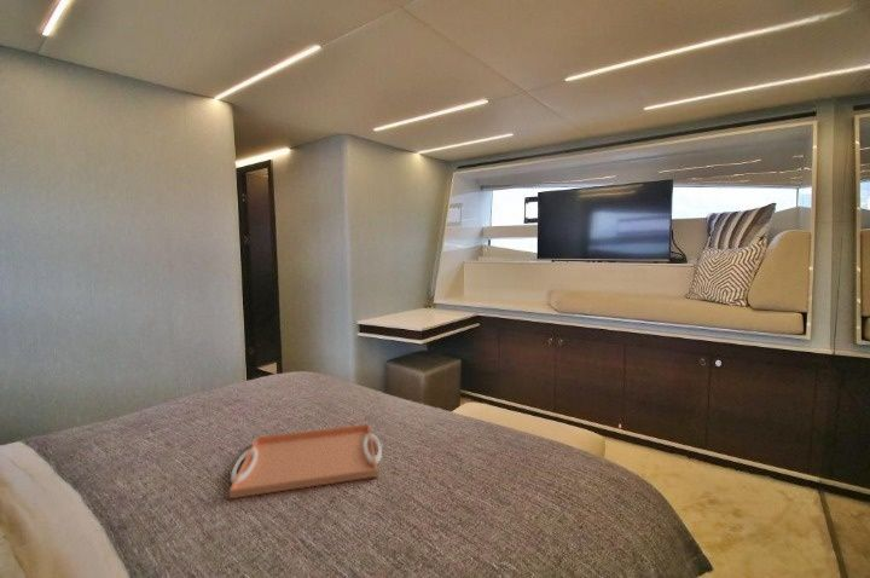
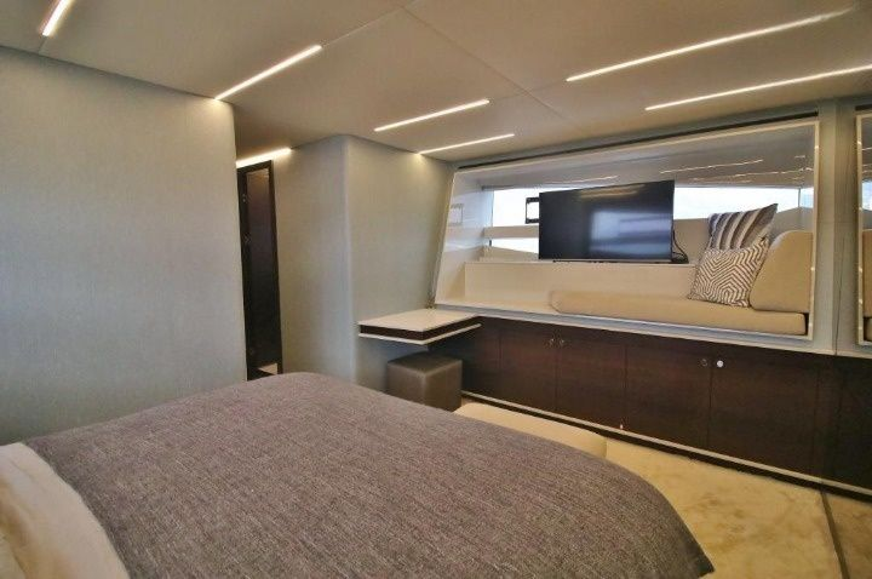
- serving tray (311, 455)
